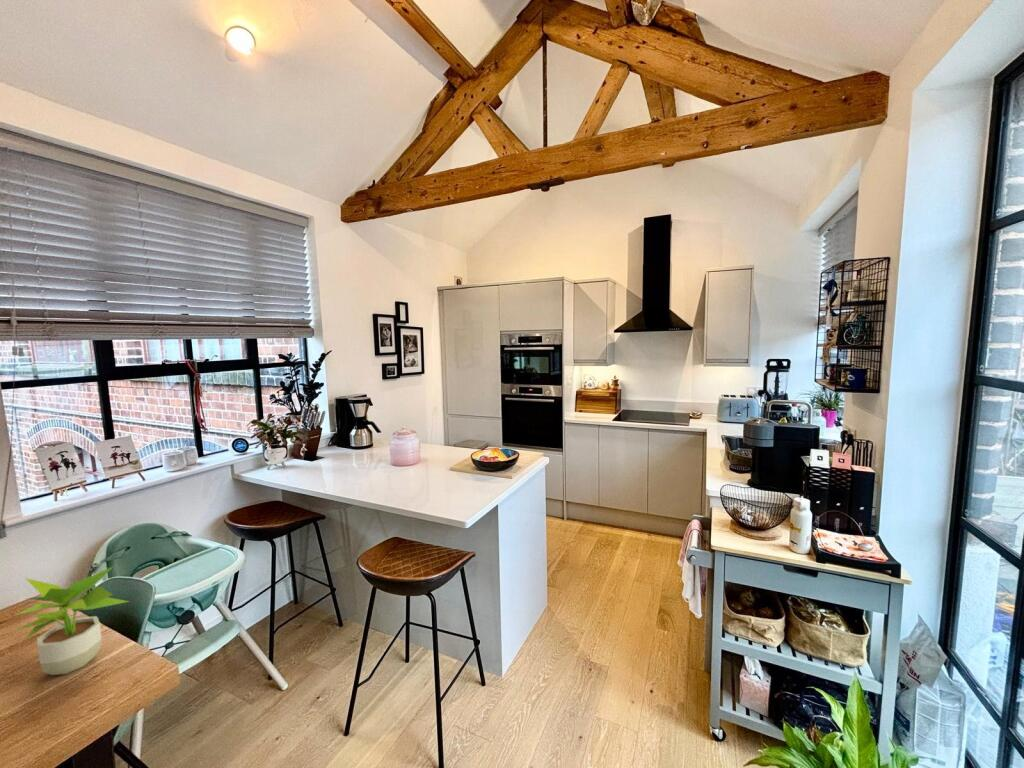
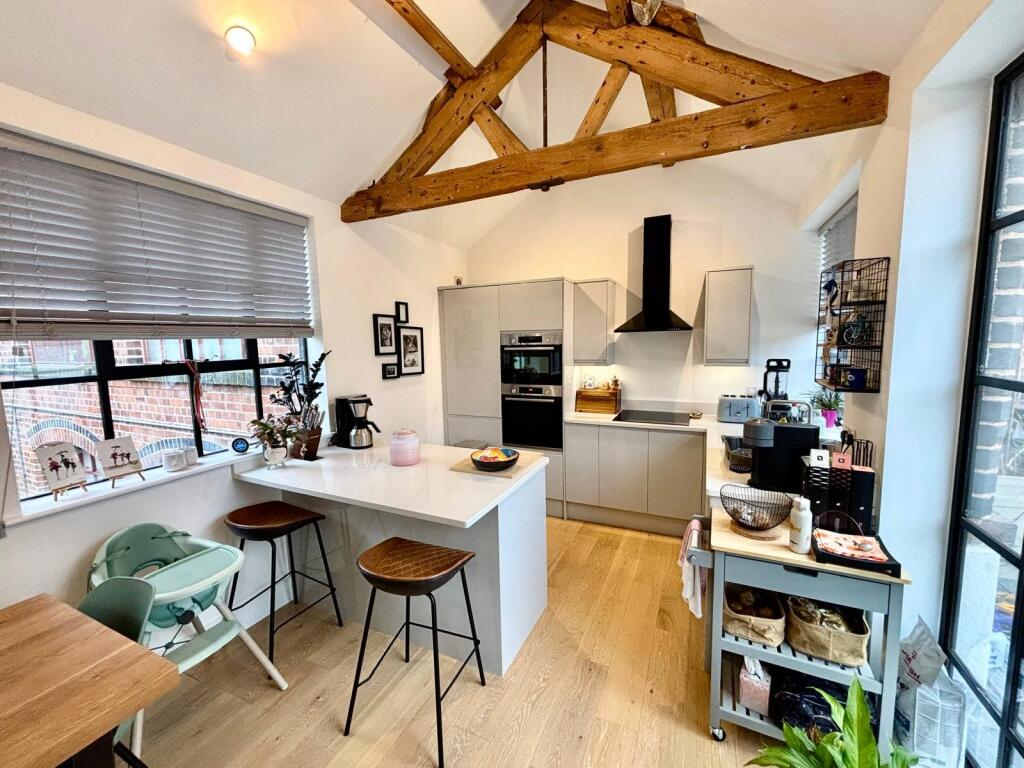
- potted plant (73, 620)
